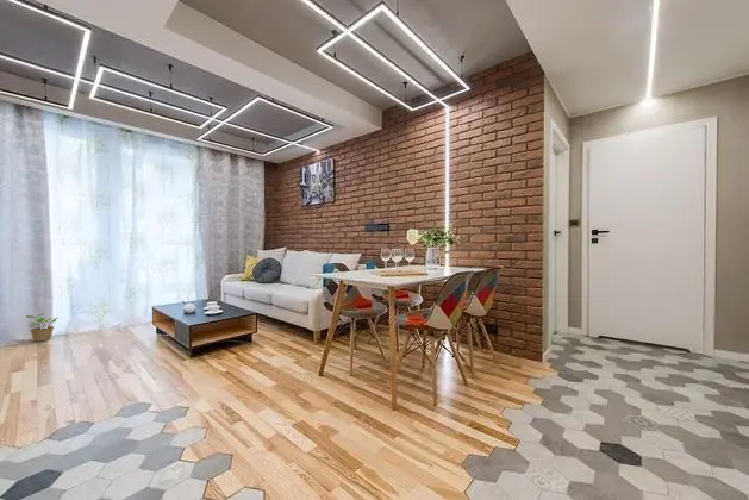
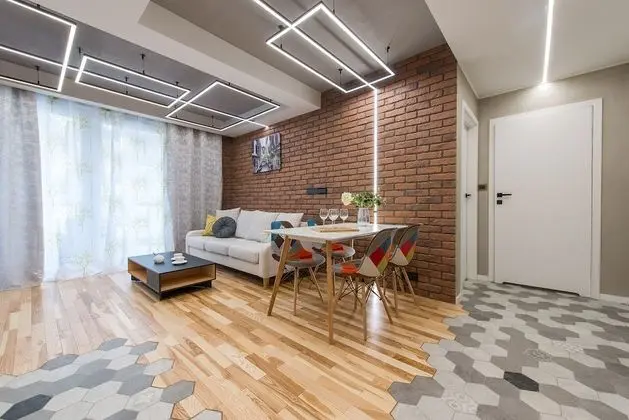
- potted plant (39, 326)
